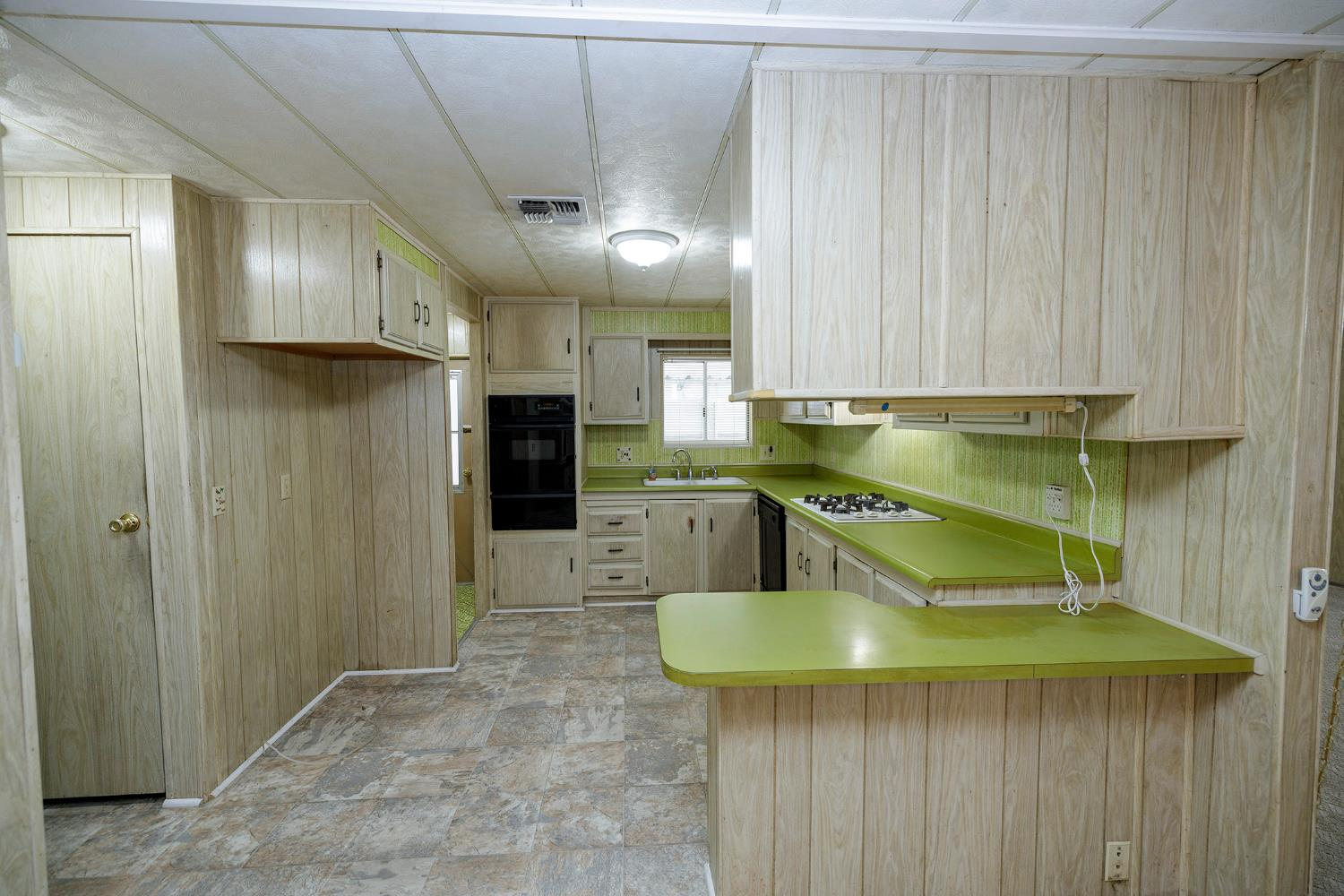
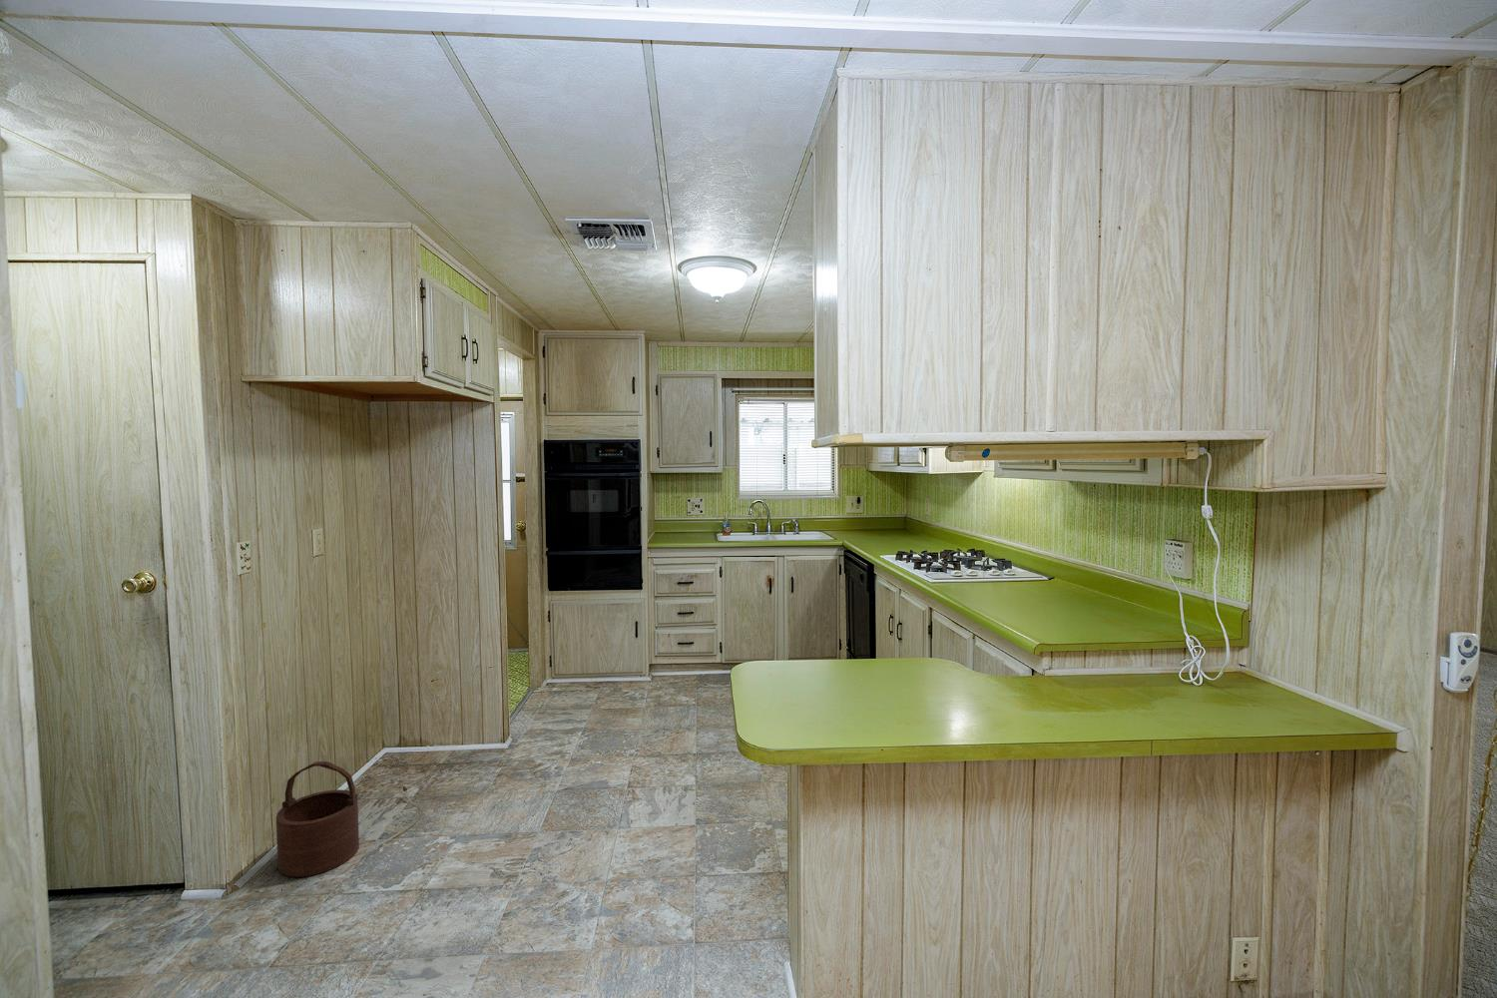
+ wooden bucket (317, 811)
